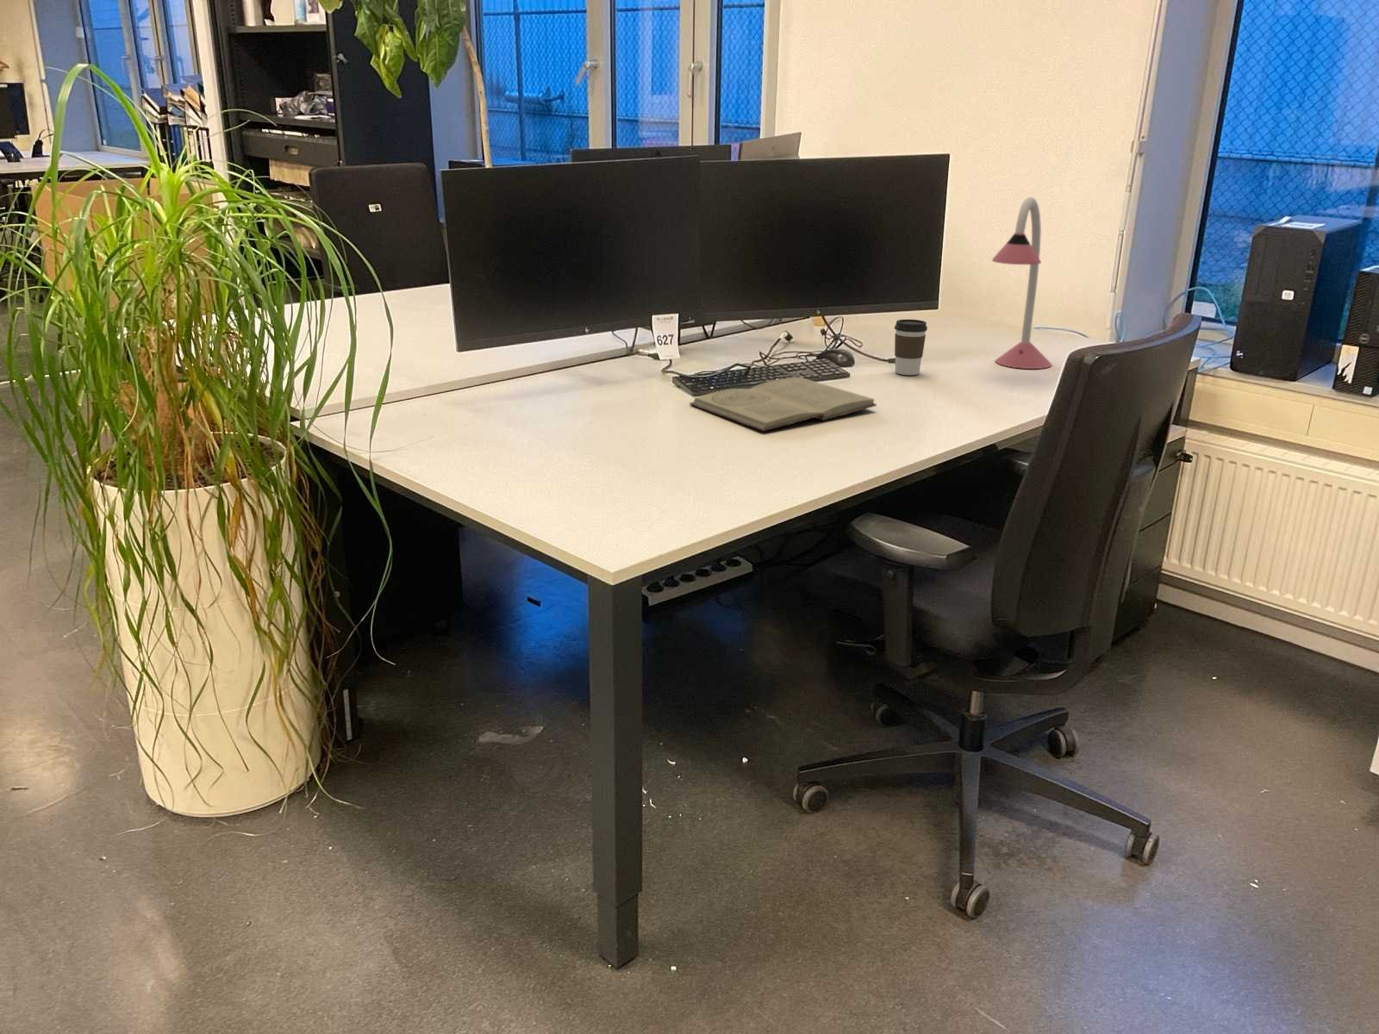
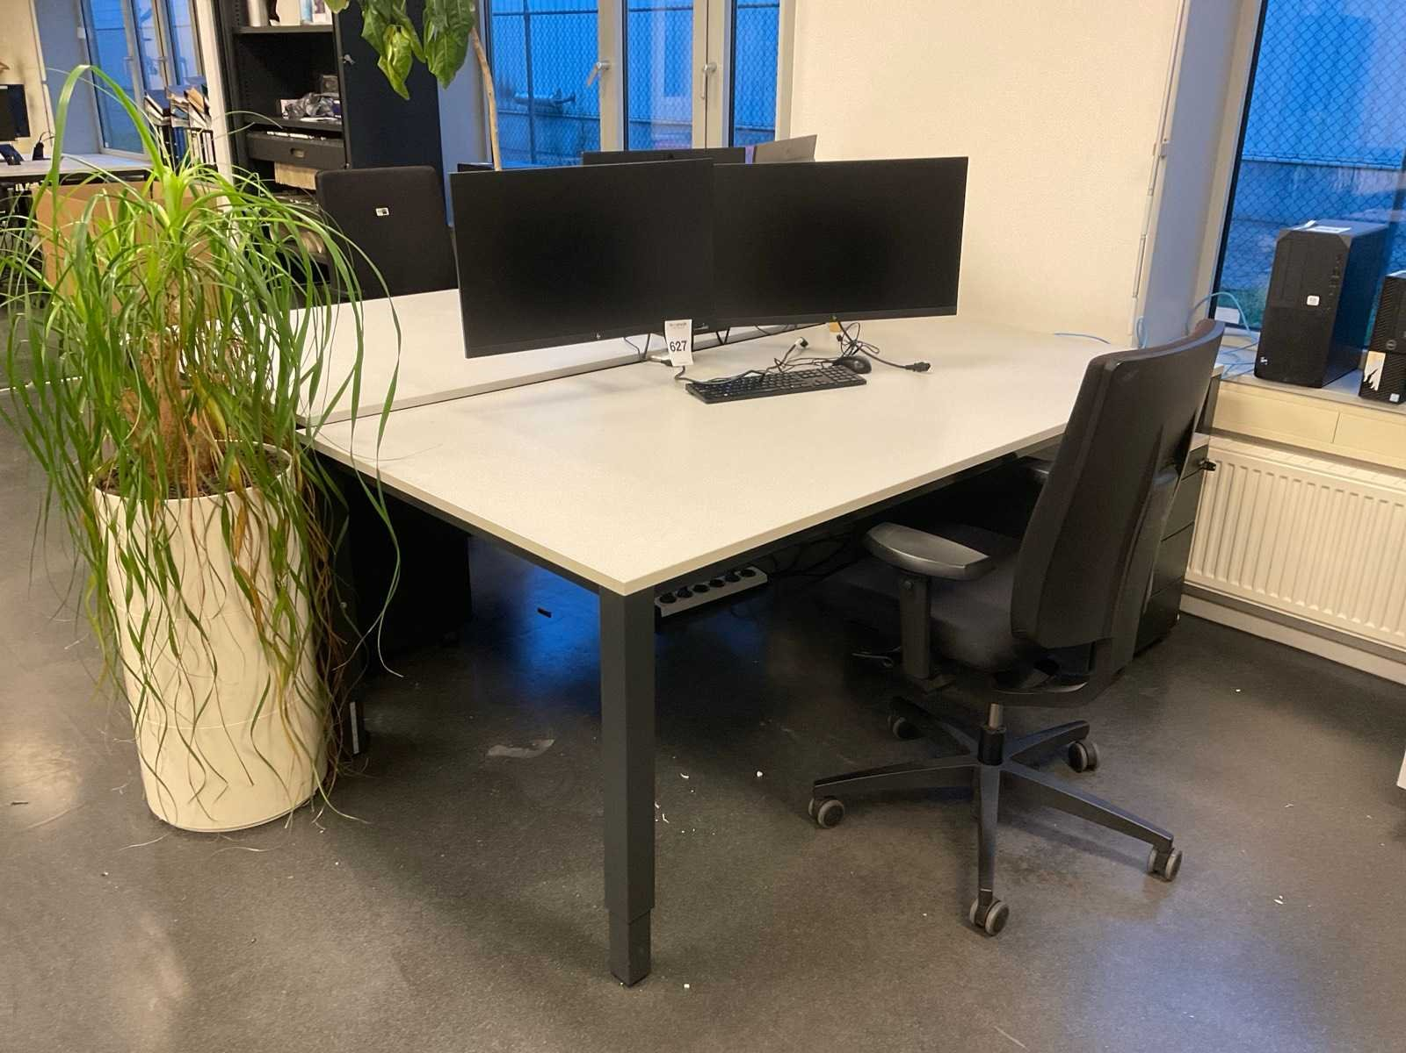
- coffee cup (909, 348)
- book (782, 402)
- desk lamp (1028, 285)
